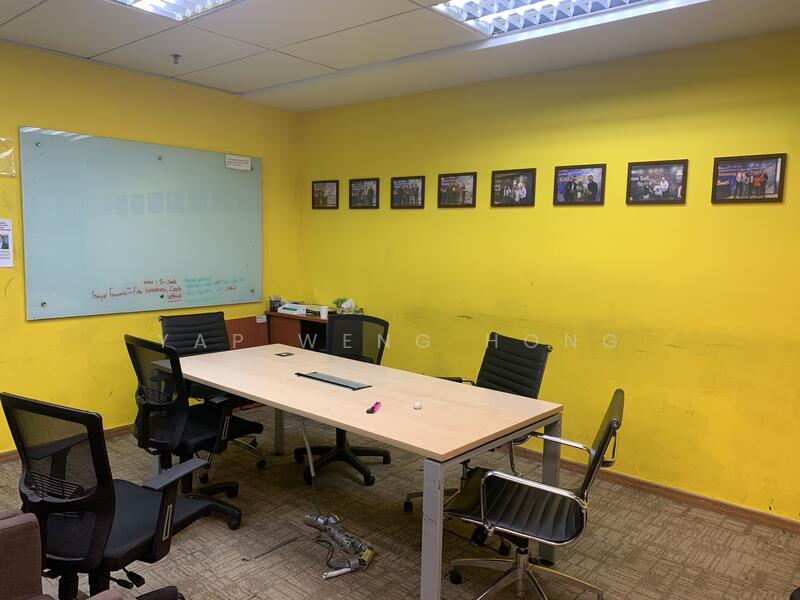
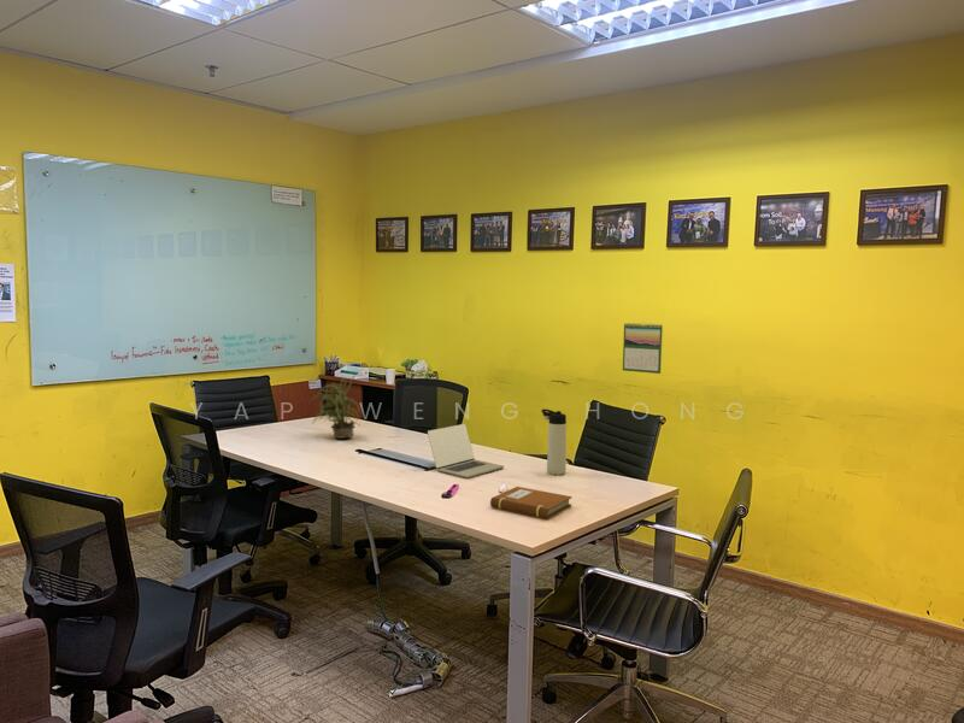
+ laptop (465, 449)
+ potted plant (339, 406)
+ thermos bottle (553, 441)
+ notebook (529, 501)
+ calendar (641, 347)
